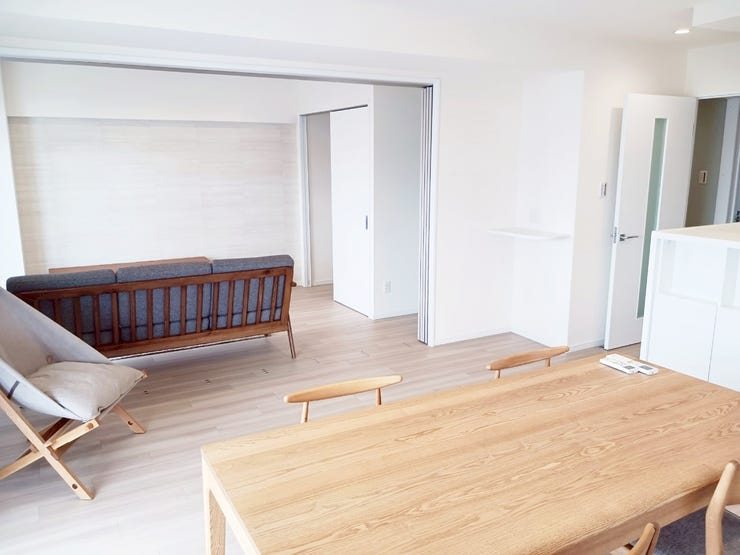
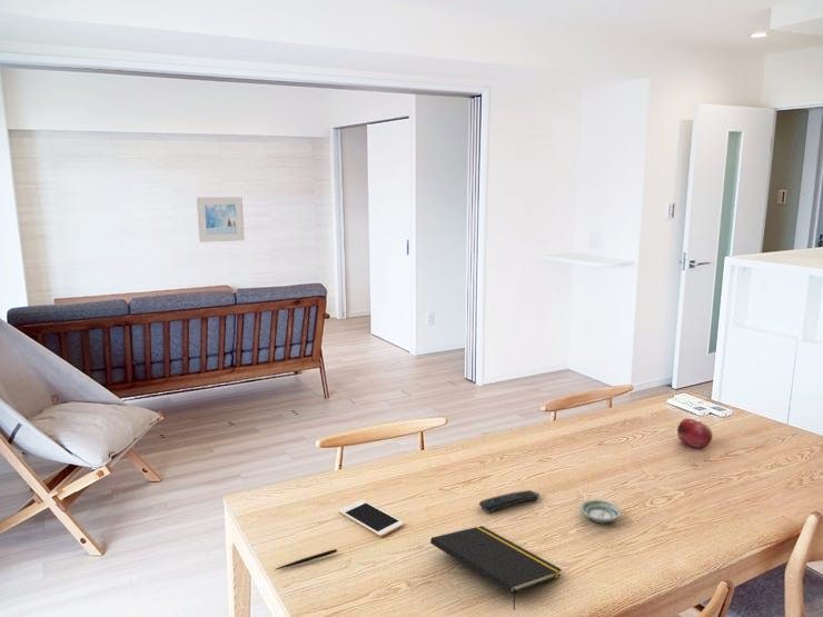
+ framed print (220, 219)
+ cell phone (370, 517)
+ pen (306, 558)
+ notepad (494, 556)
+ fruit (693, 431)
+ saucer (599, 512)
+ remote control (510, 499)
